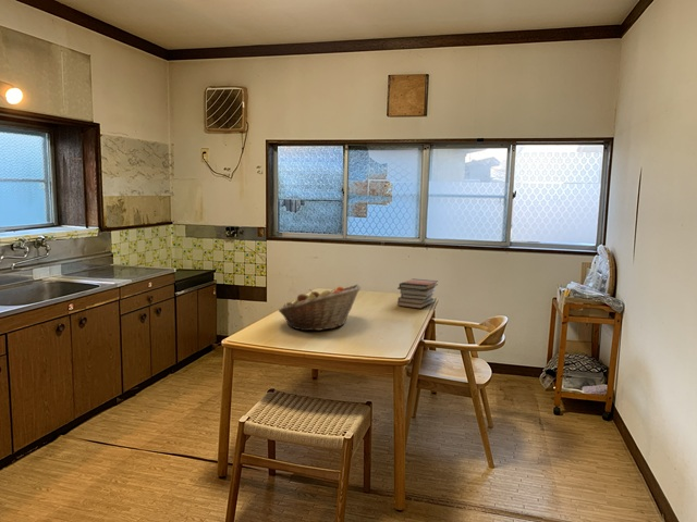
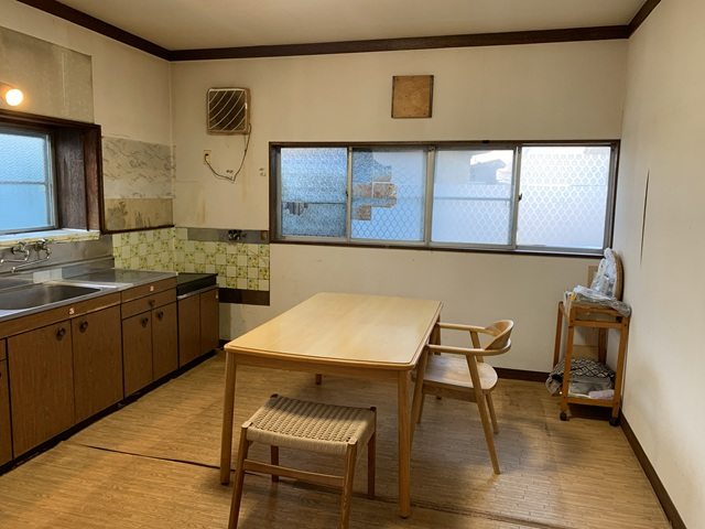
- fruit basket (320, 304)
- book stack (417, 293)
